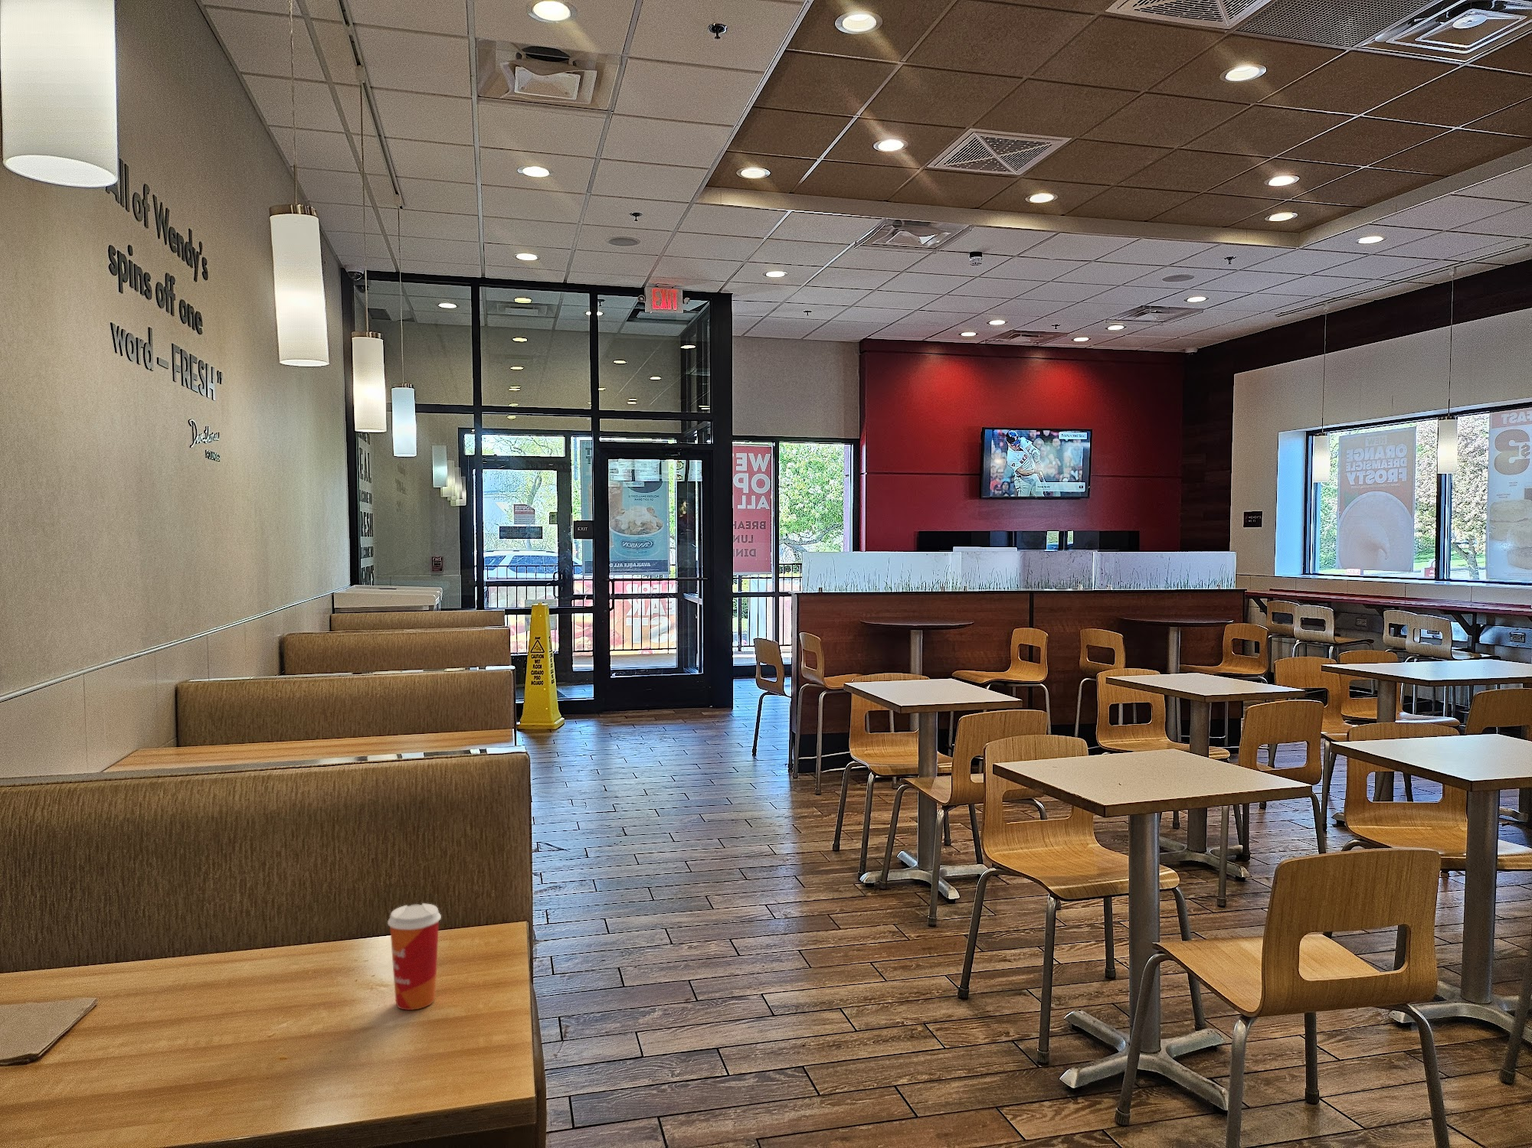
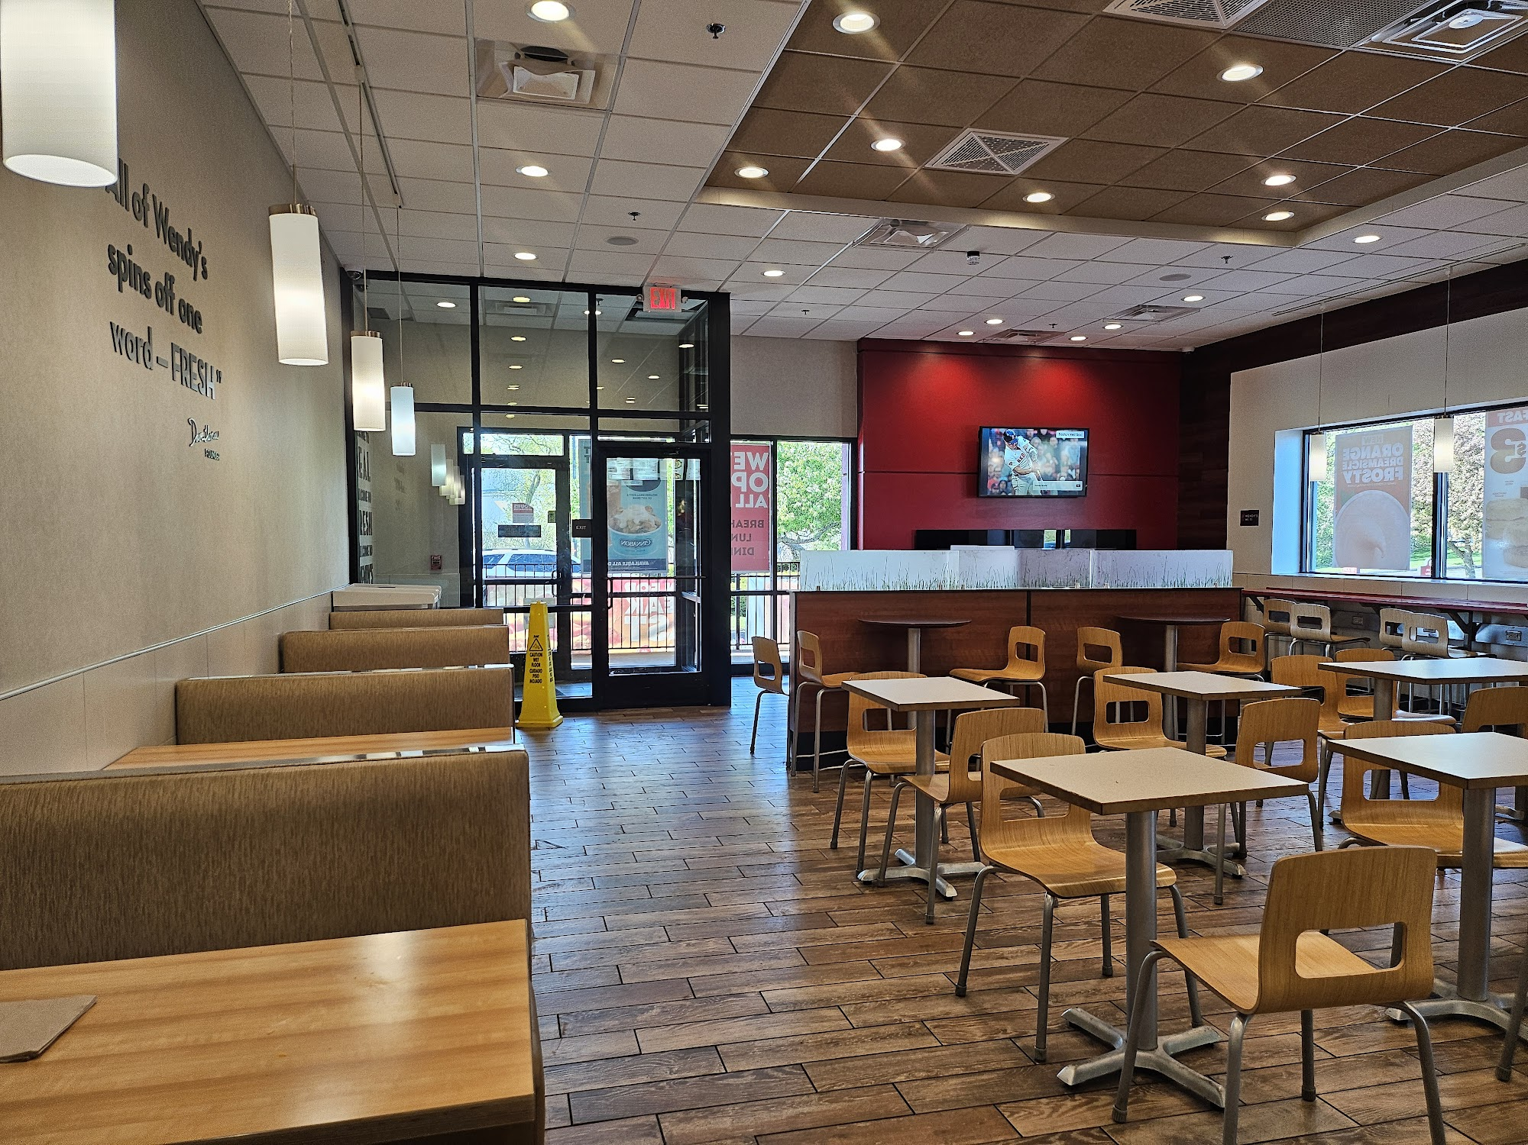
- paper cup (415, 956)
